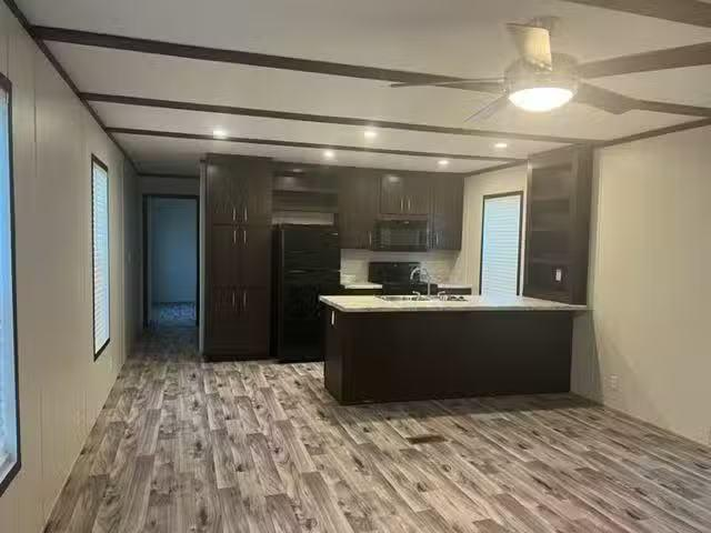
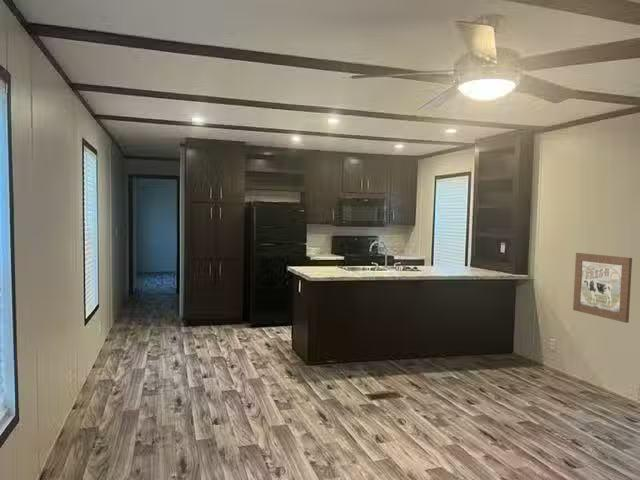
+ wall art (600, 285)
